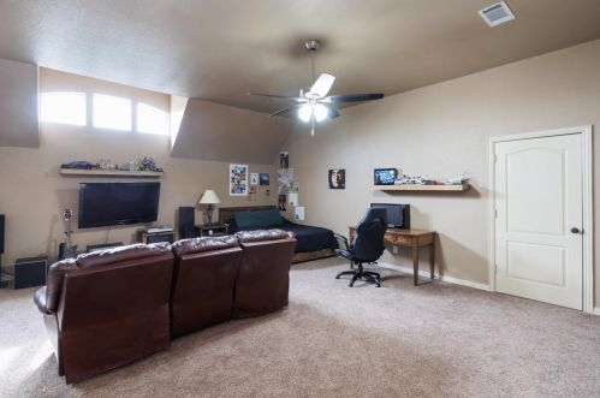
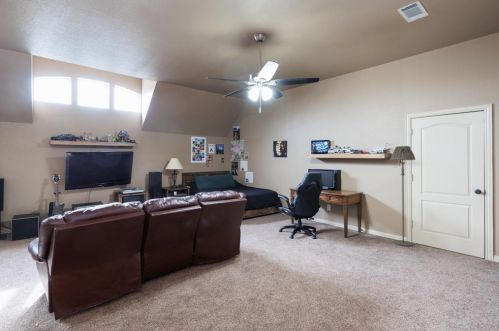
+ floor lamp (402, 194)
